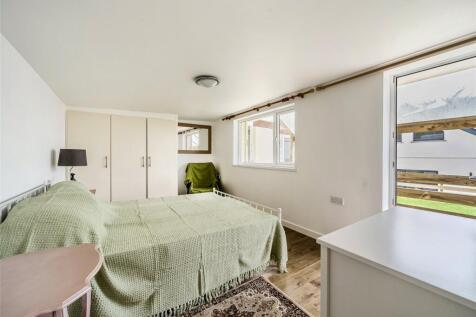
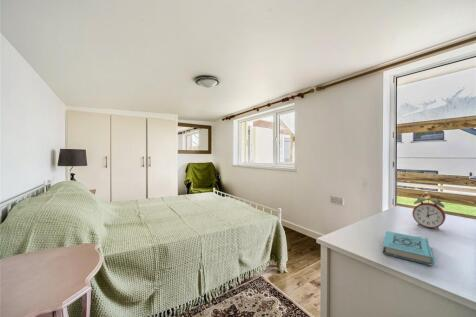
+ book (406, 245)
+ alarm clock (428, 210)
